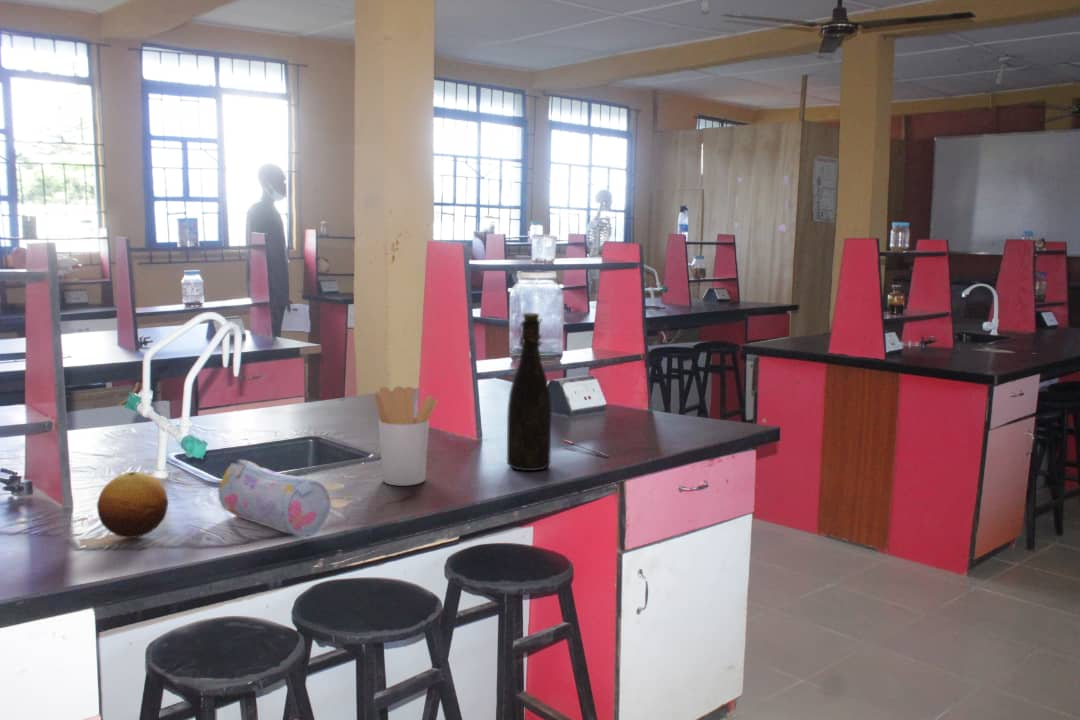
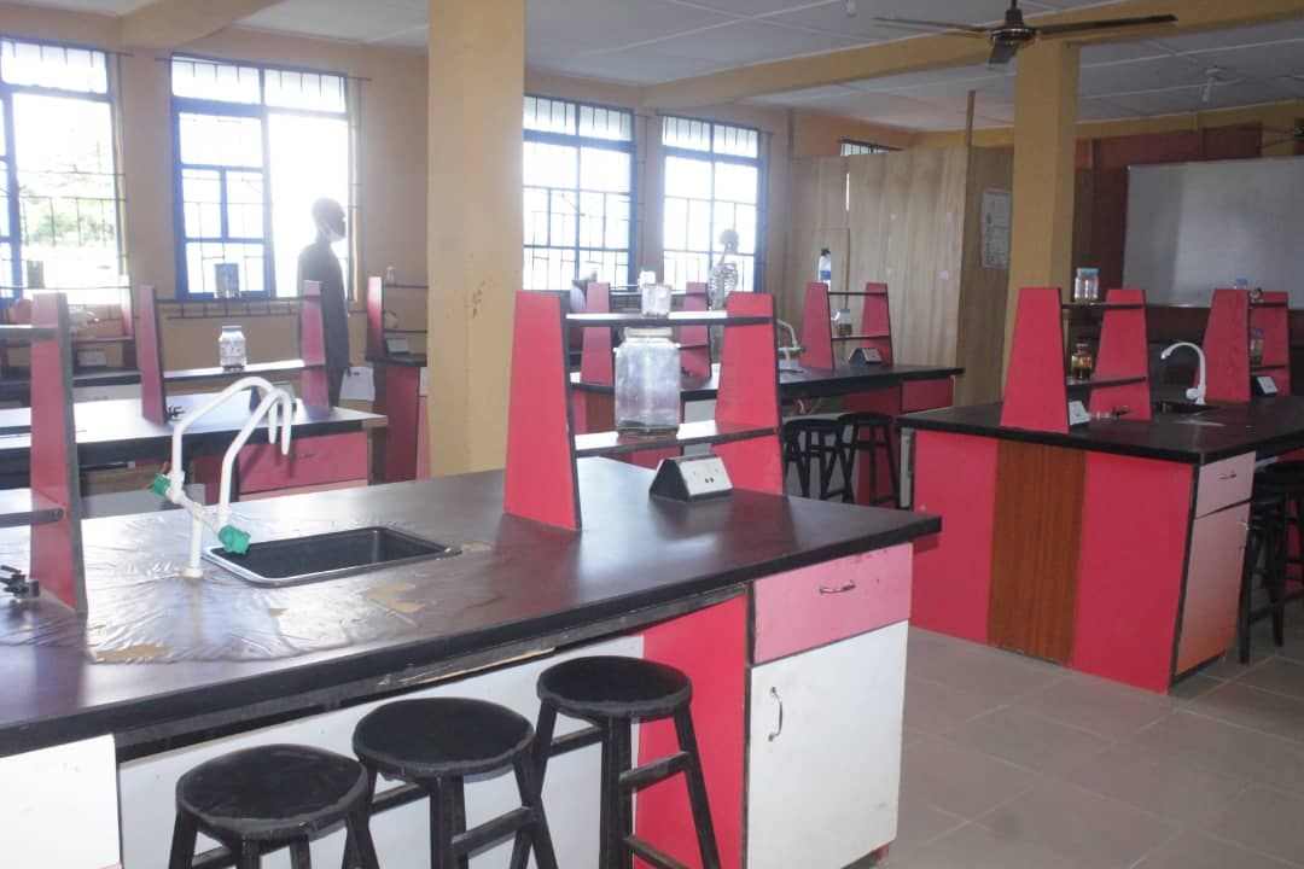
- fruit (133, 504)
- pencil case (273, 496)
- pen (585, 448)
- utensil holder (401, 432)
- bottle (529, 390)
